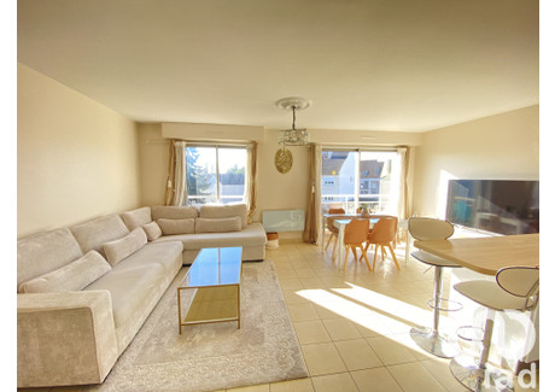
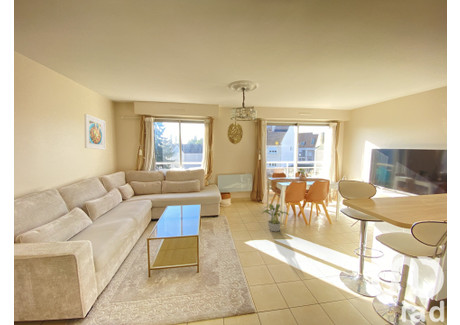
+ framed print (95, 133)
+ potted plant (274, 217)
